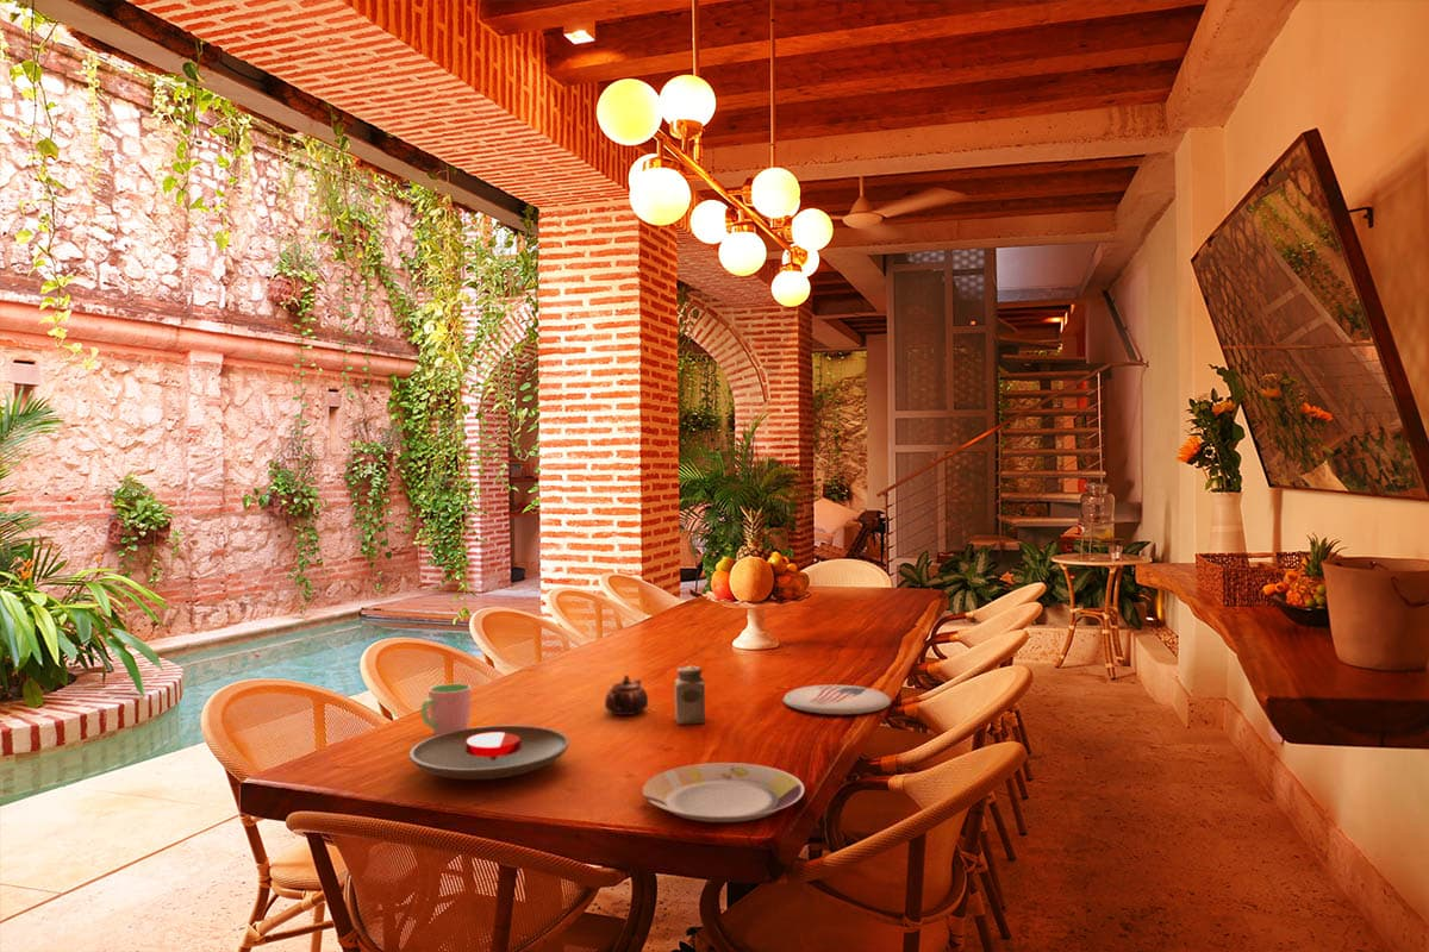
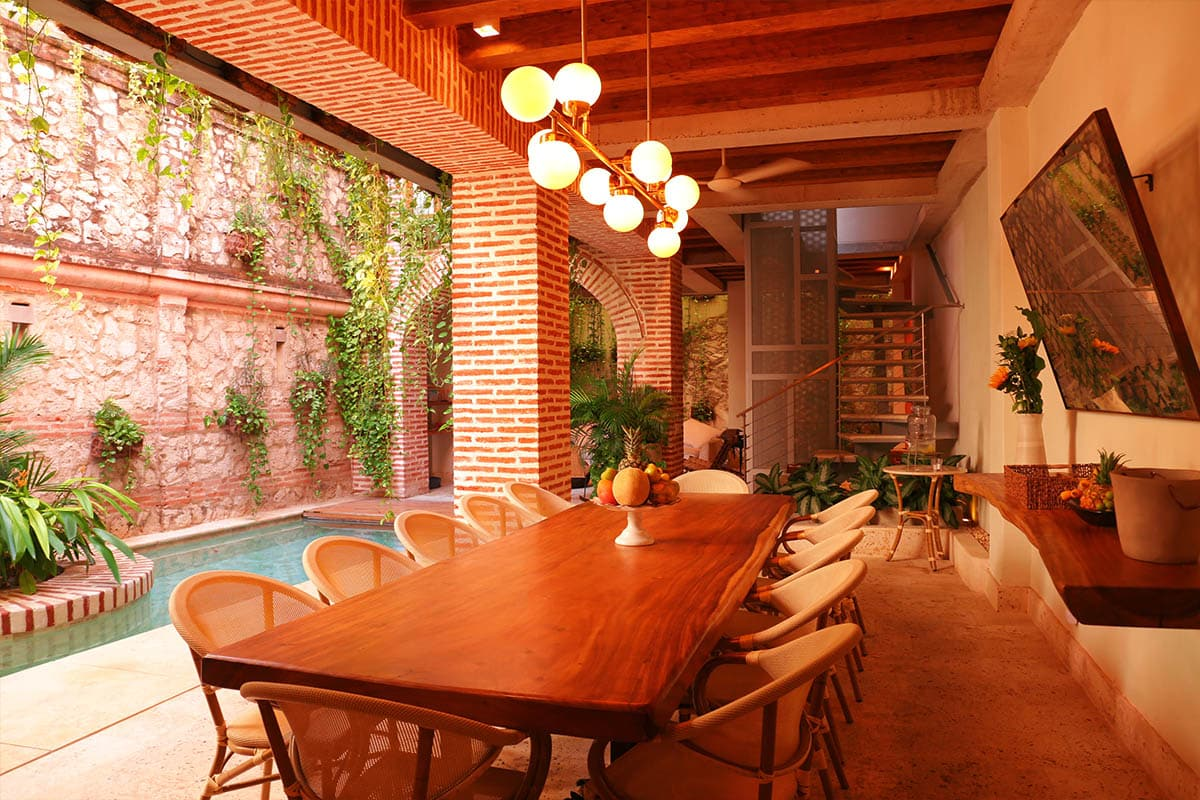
- plate (836, 697)
- teapot (625, 693)
- plate (491, 754)
- cup (444, 712)
- salt shaker (689, 693)
- plate (723, 794)
